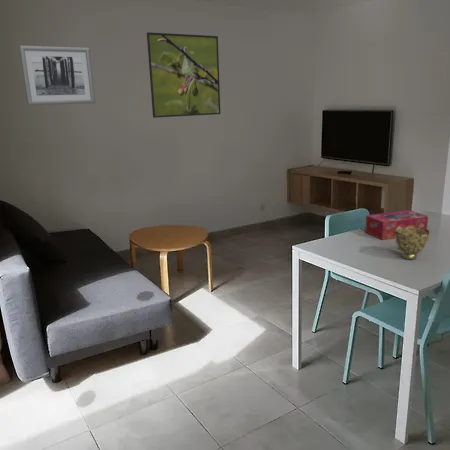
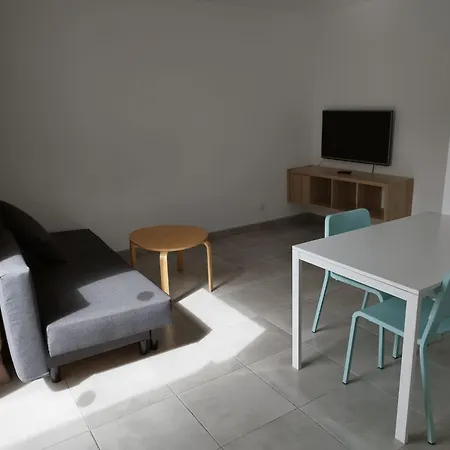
- tissue box (396, 224)
- decorative bowl (410, 244)
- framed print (186, 76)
- wall art (59, 76)
